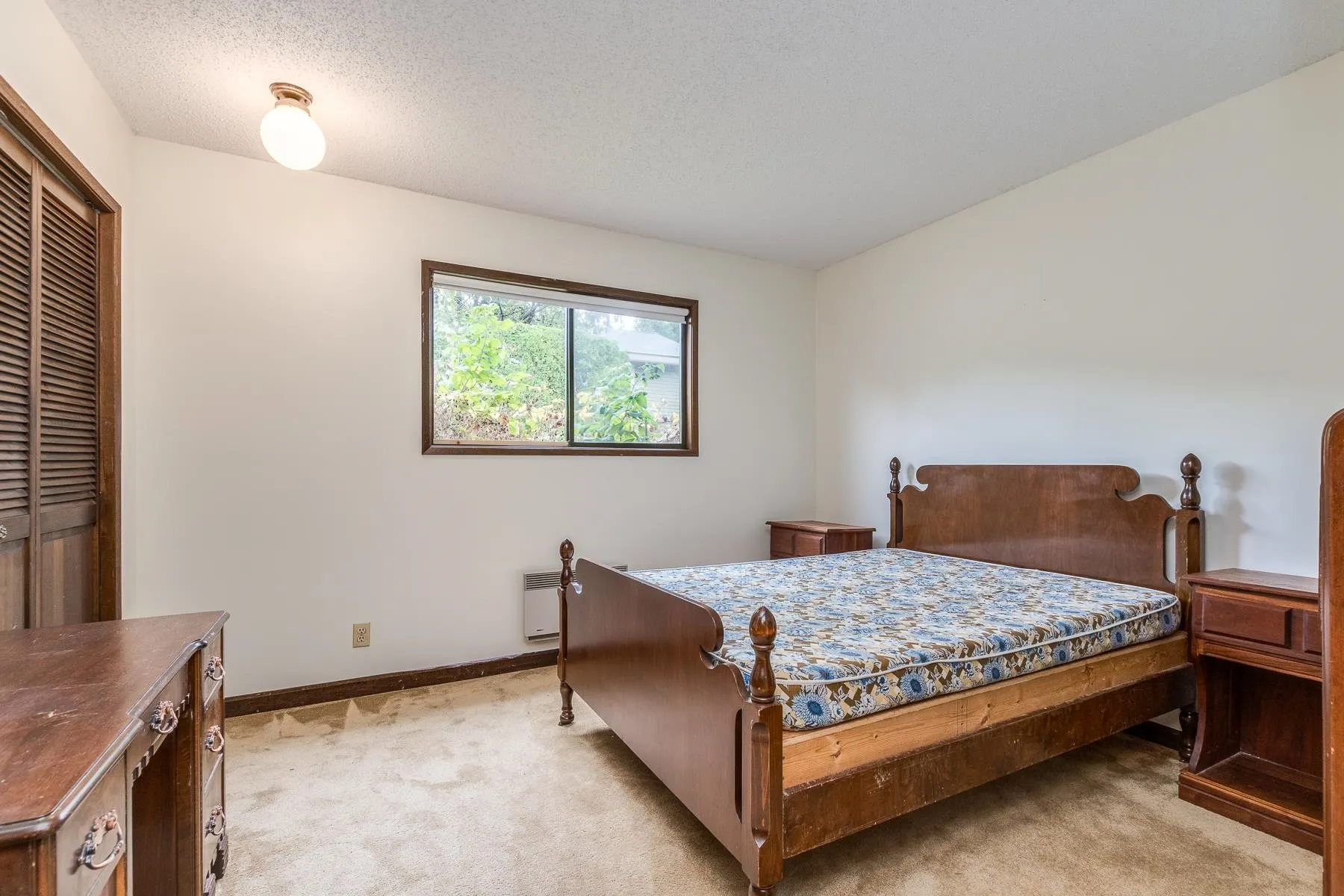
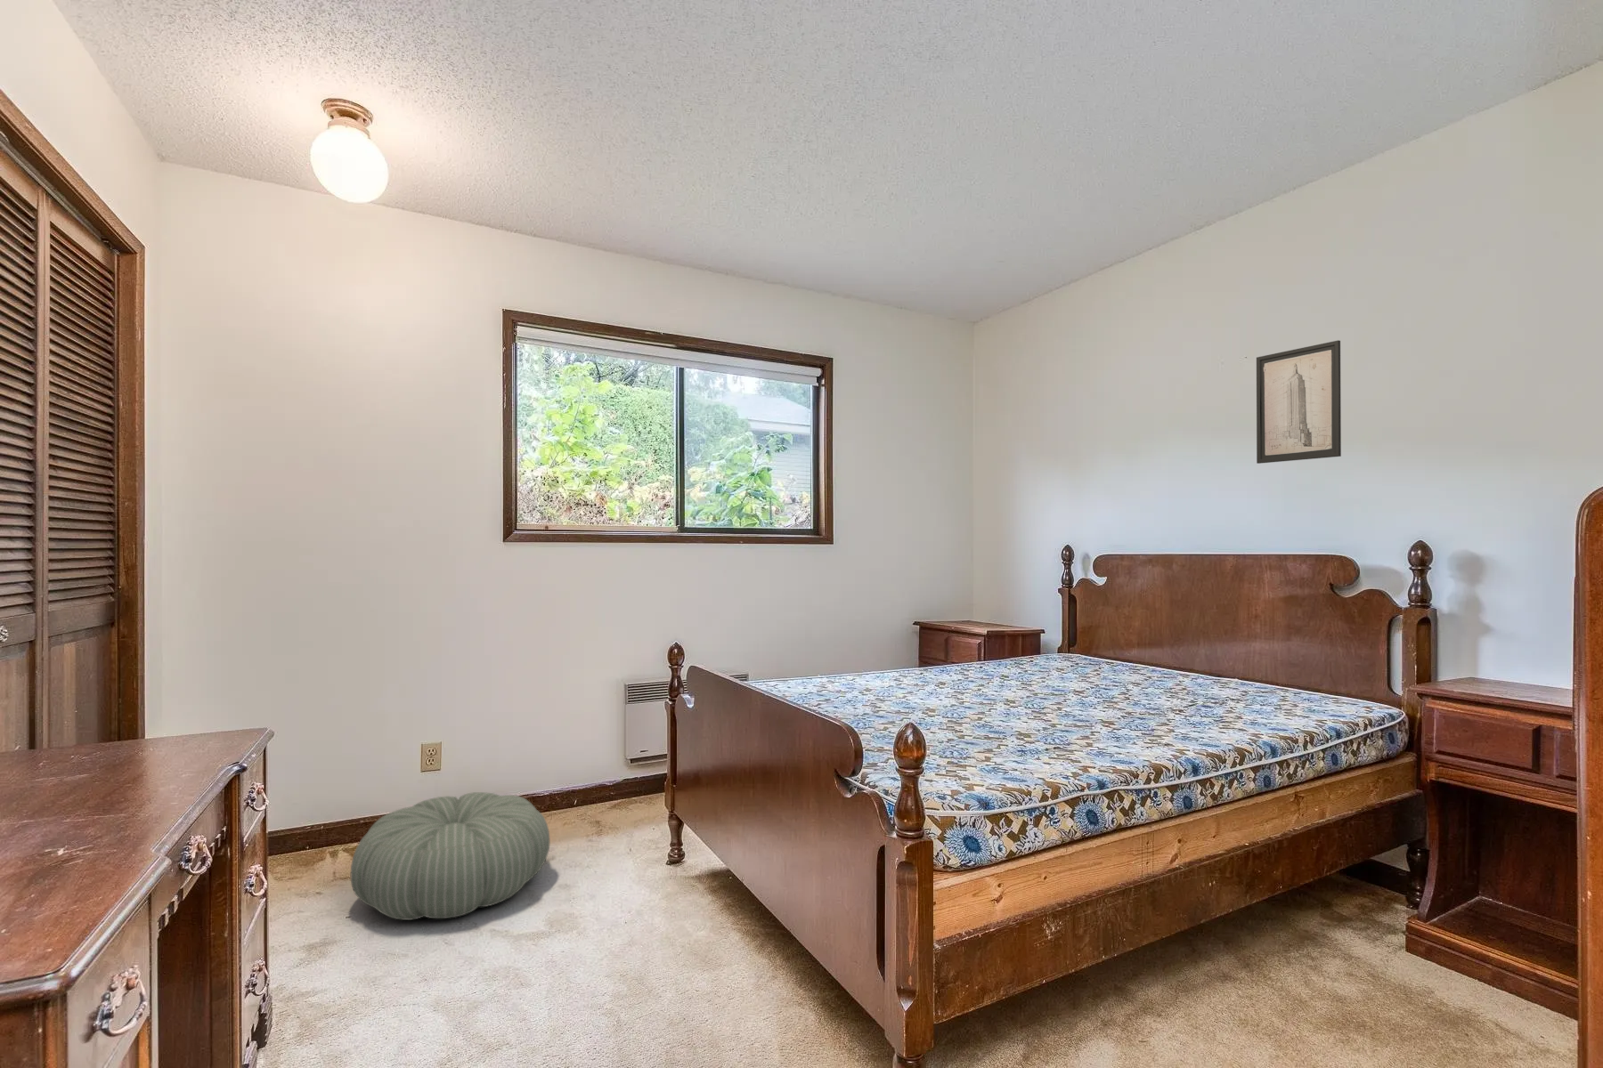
+ wall art (1296, 404)
+ pouf (454, 850)
